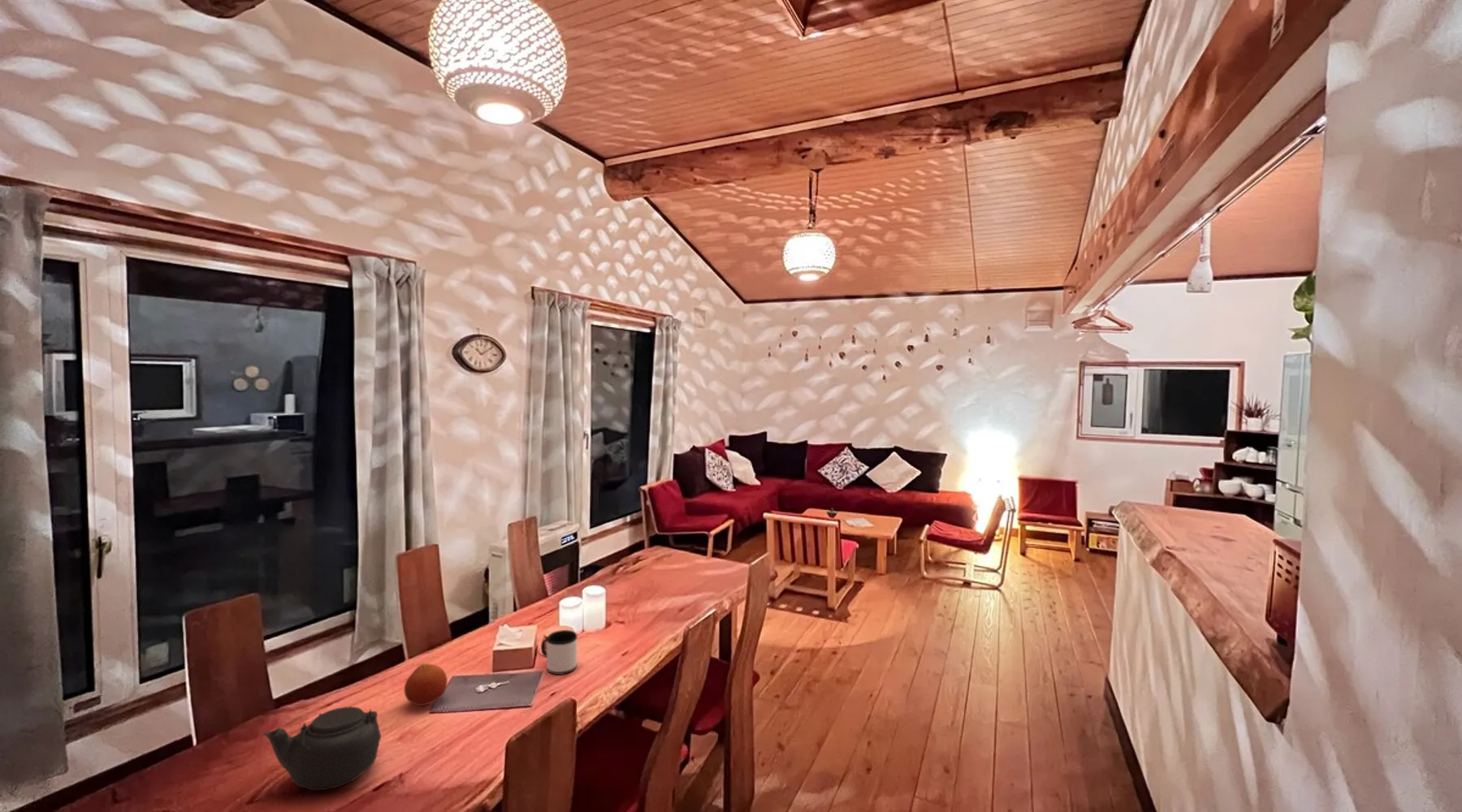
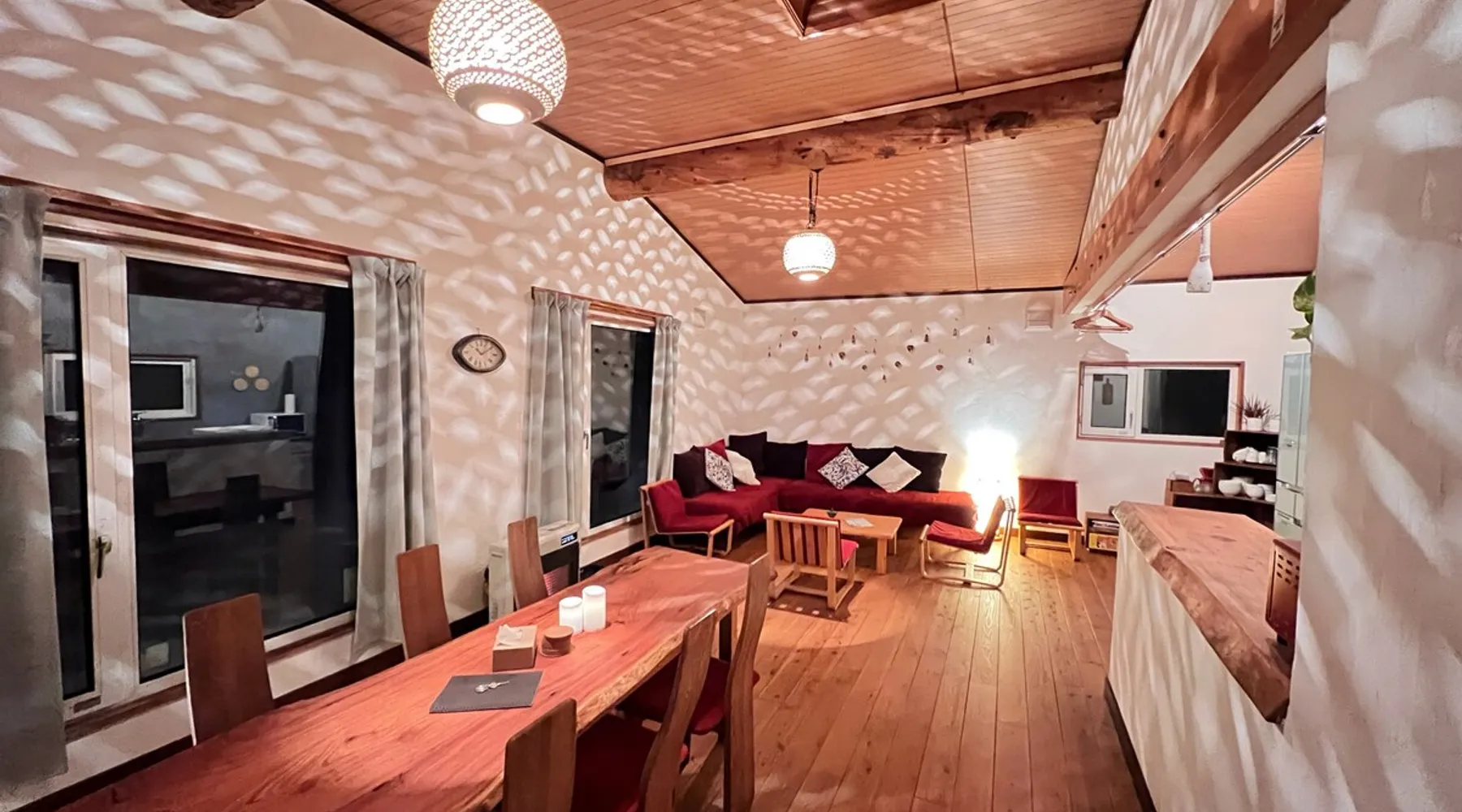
- teapot (326, 748)
- fruit (426, 684)
- mug (557, 650)
